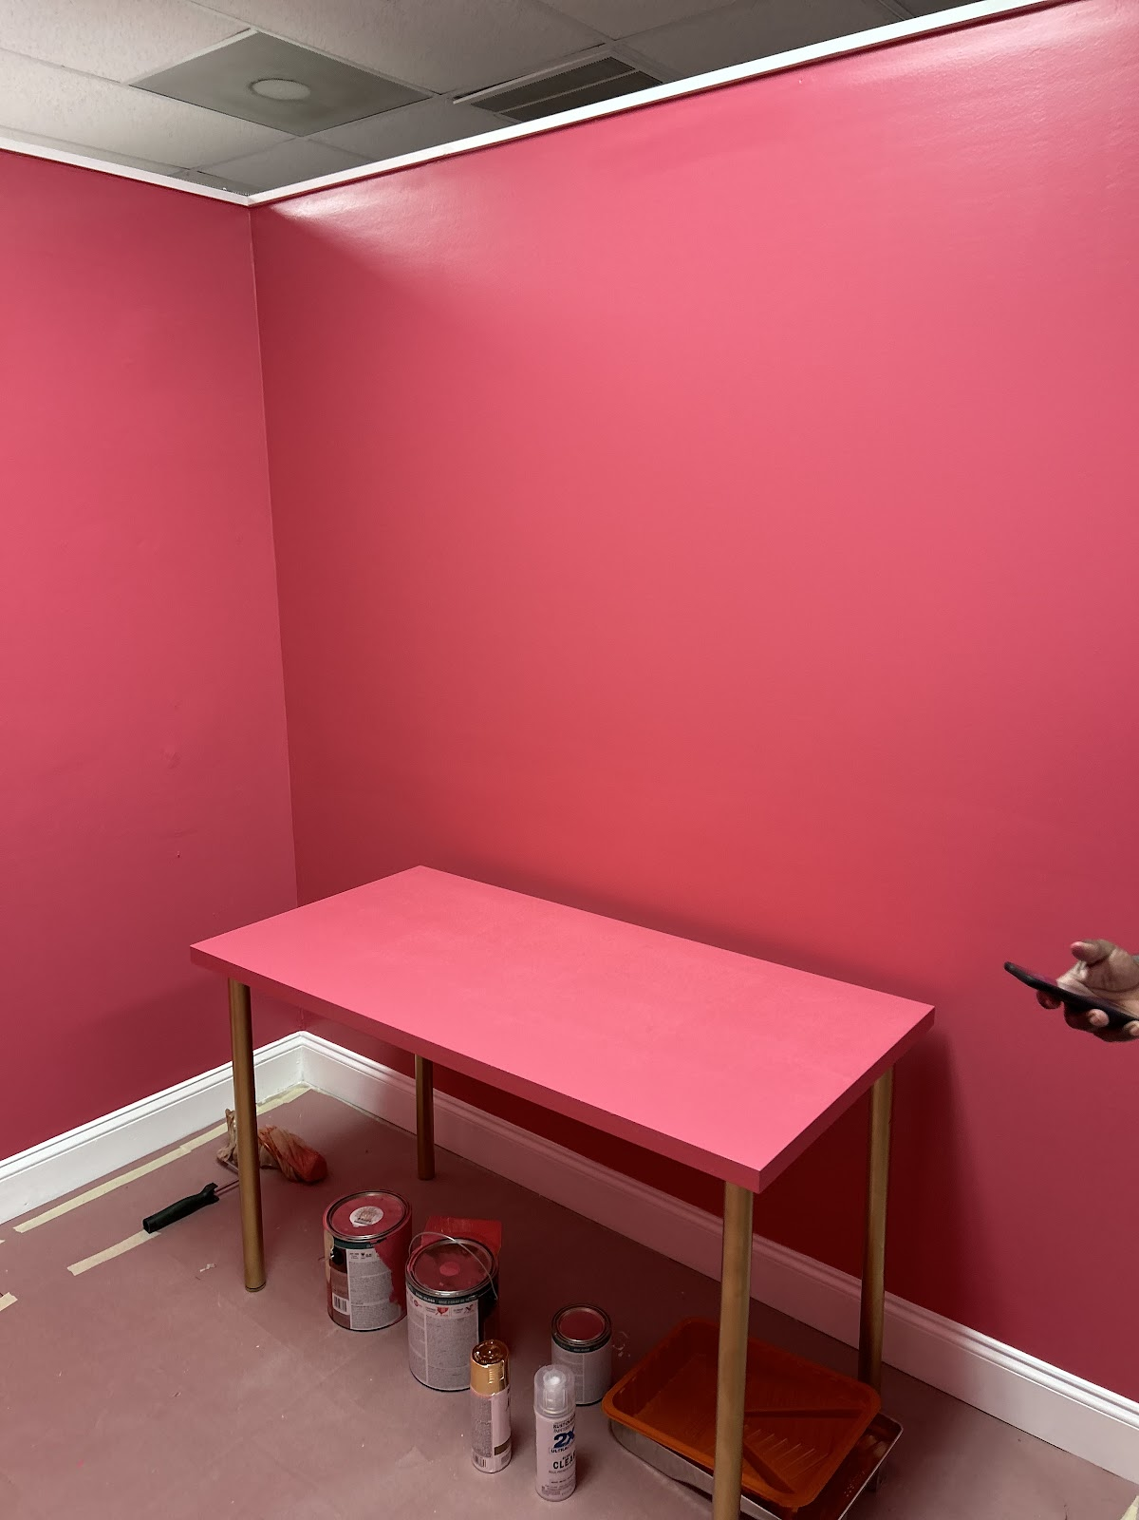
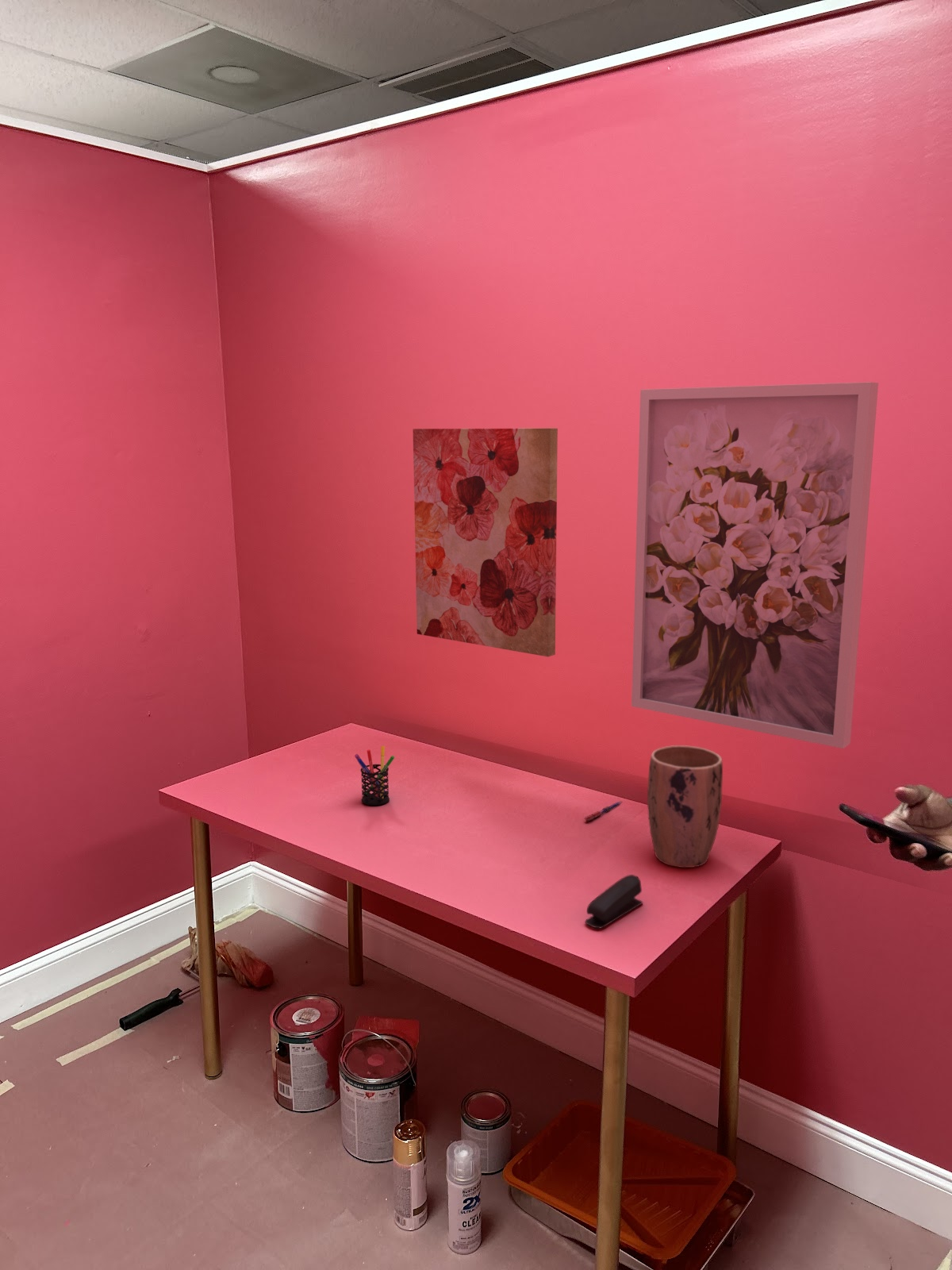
+ stapler (614, 899)
+ pen holder (377, 774)
+ pen (604, 810)
+ wall art (742, 561)
+ plant pot (684, 807)
+ wall art (482, 538)
